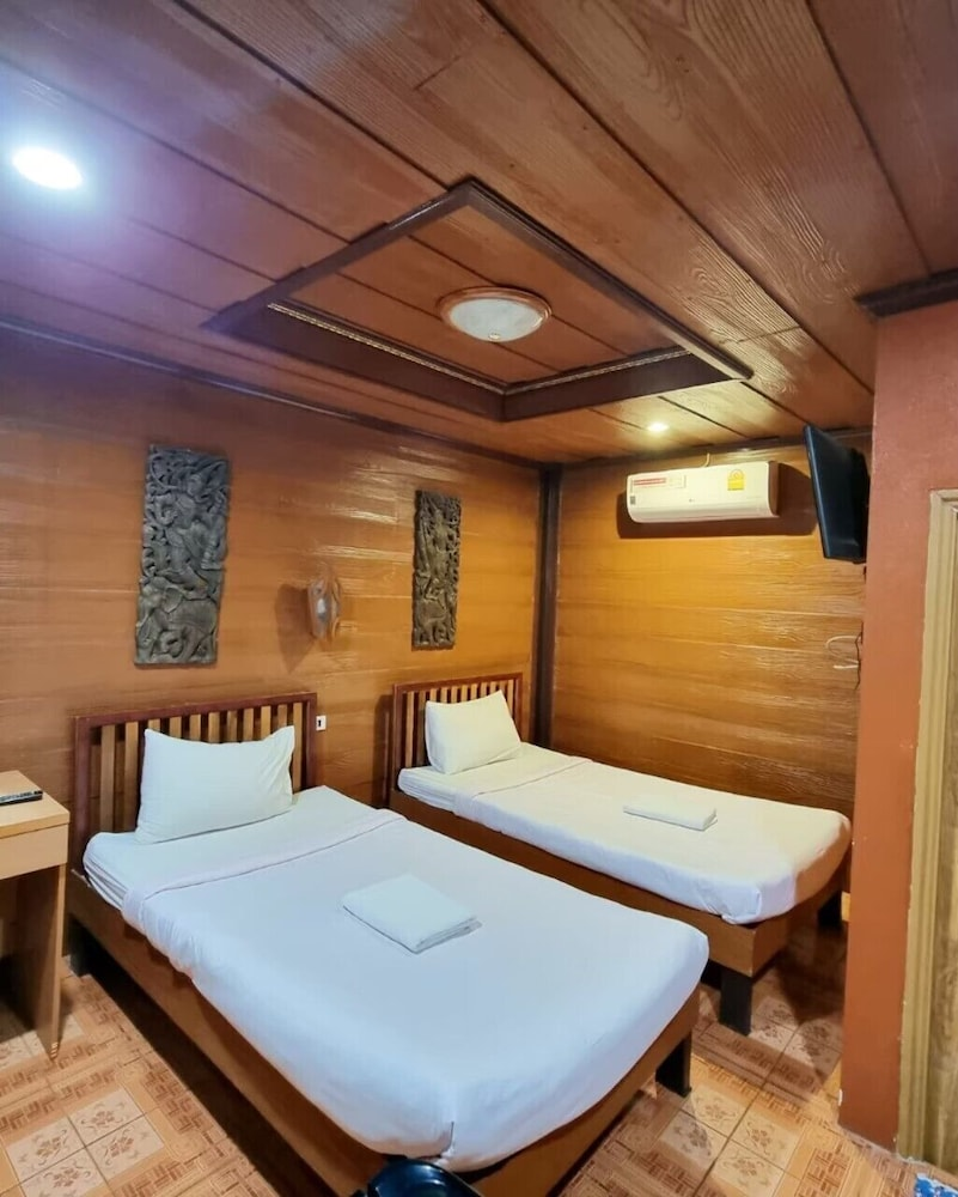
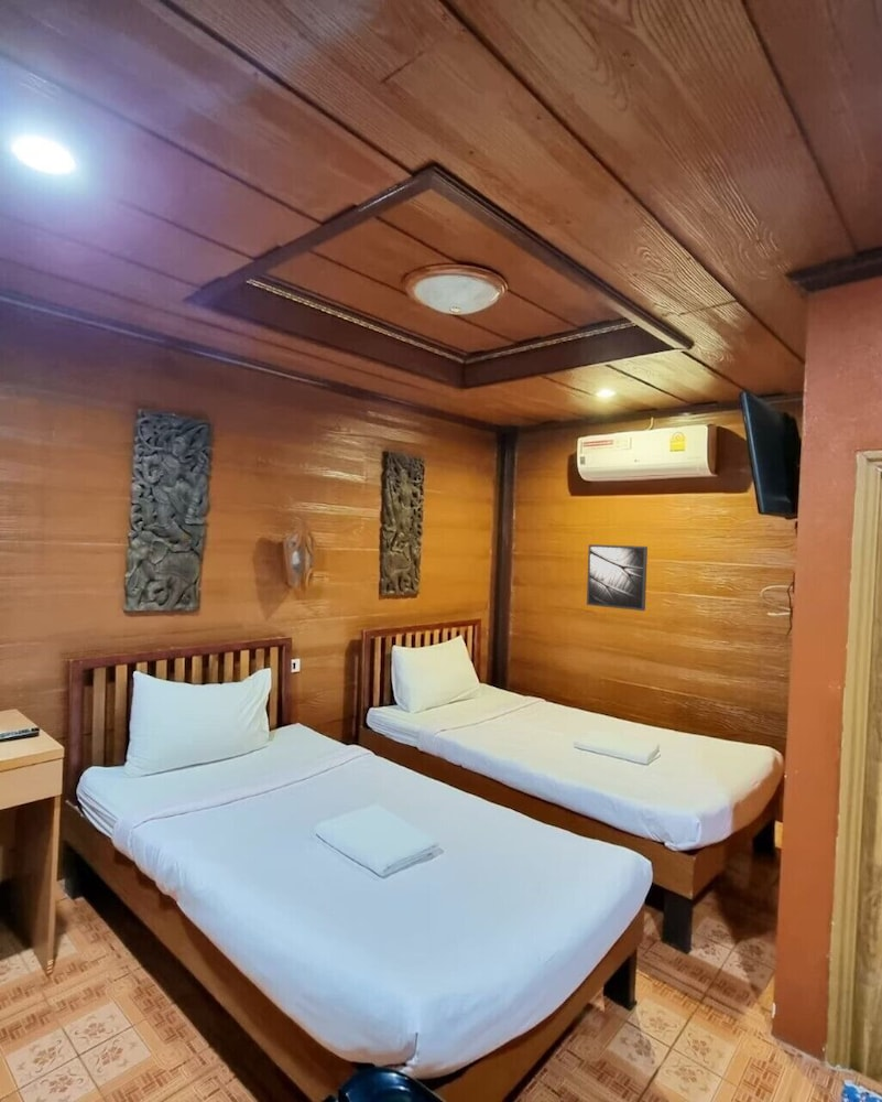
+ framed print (616, 576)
